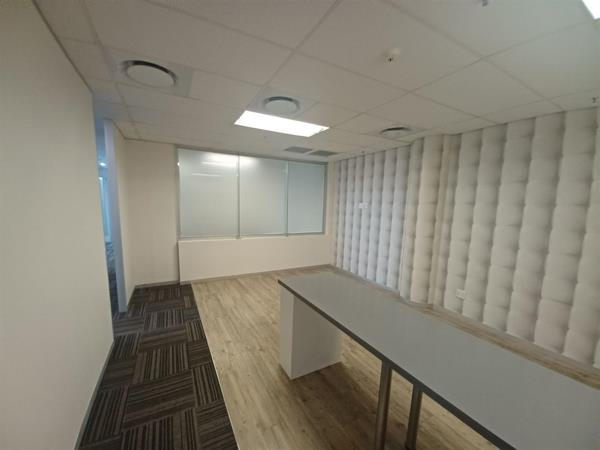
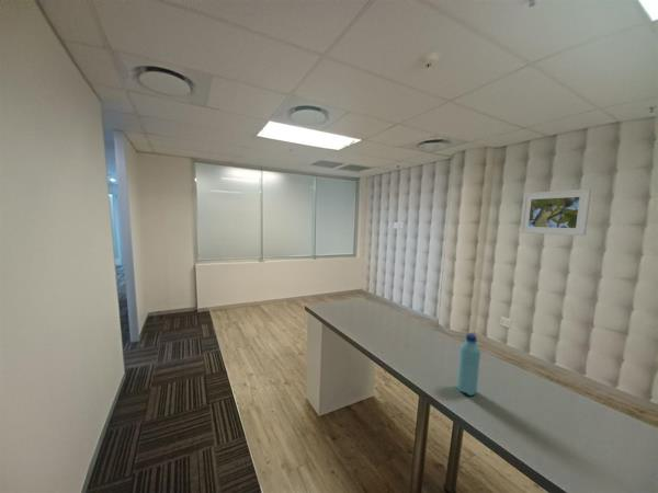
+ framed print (552, 213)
+ water bottle (468, 363)
